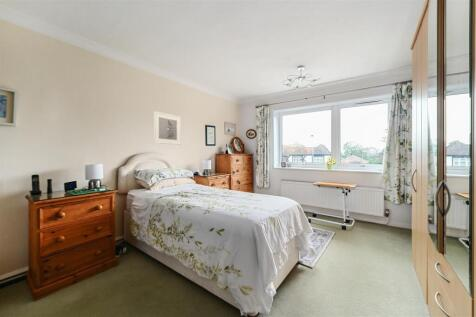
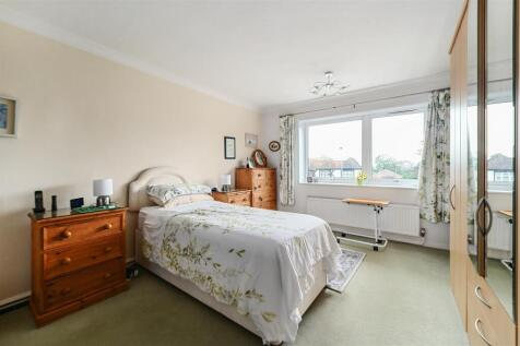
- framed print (167, 129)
